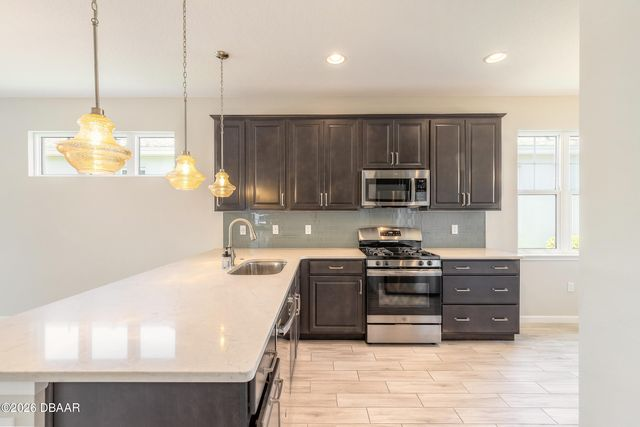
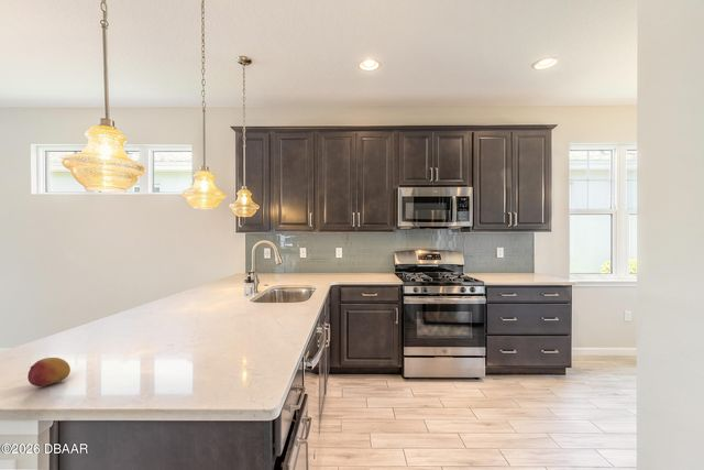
+ fruit (50, 371)
